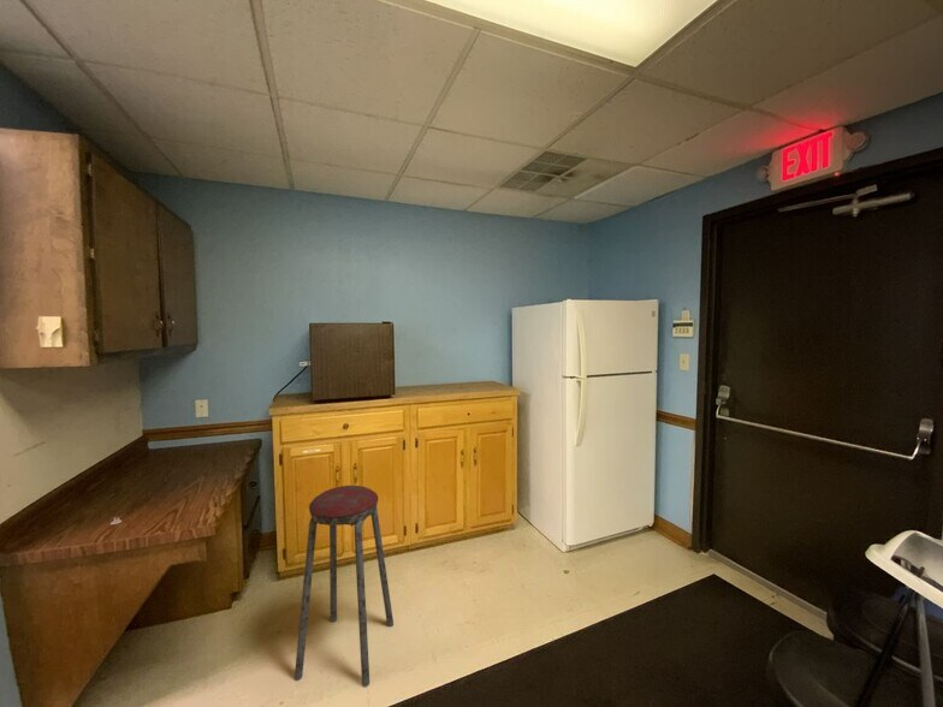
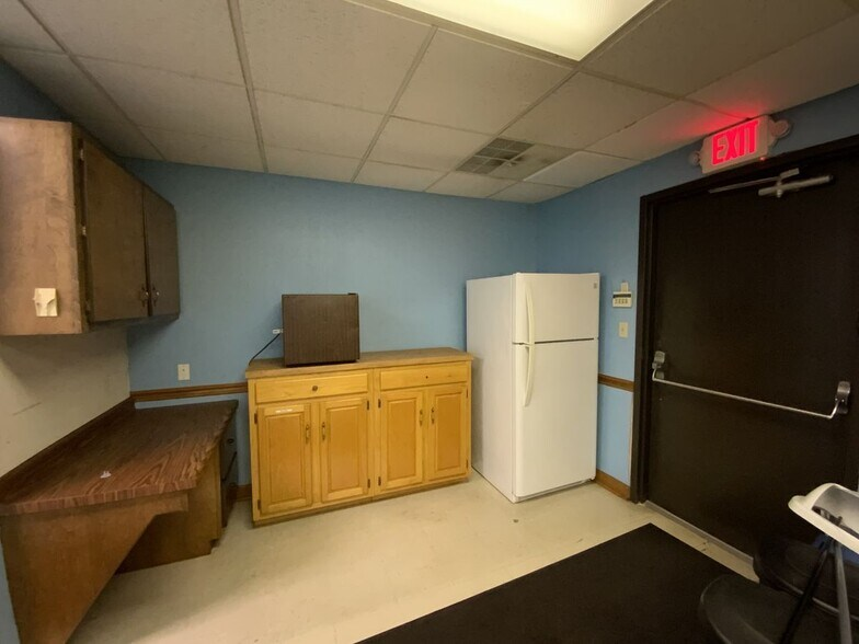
- music stool (336, 571)
